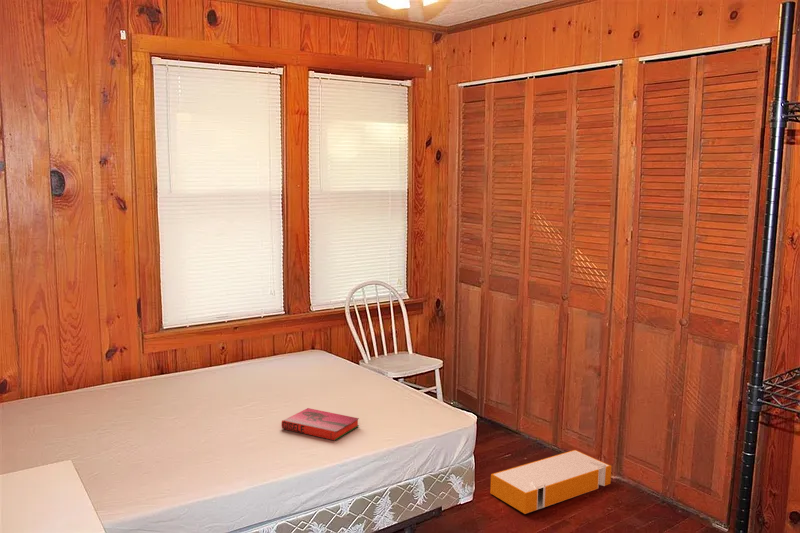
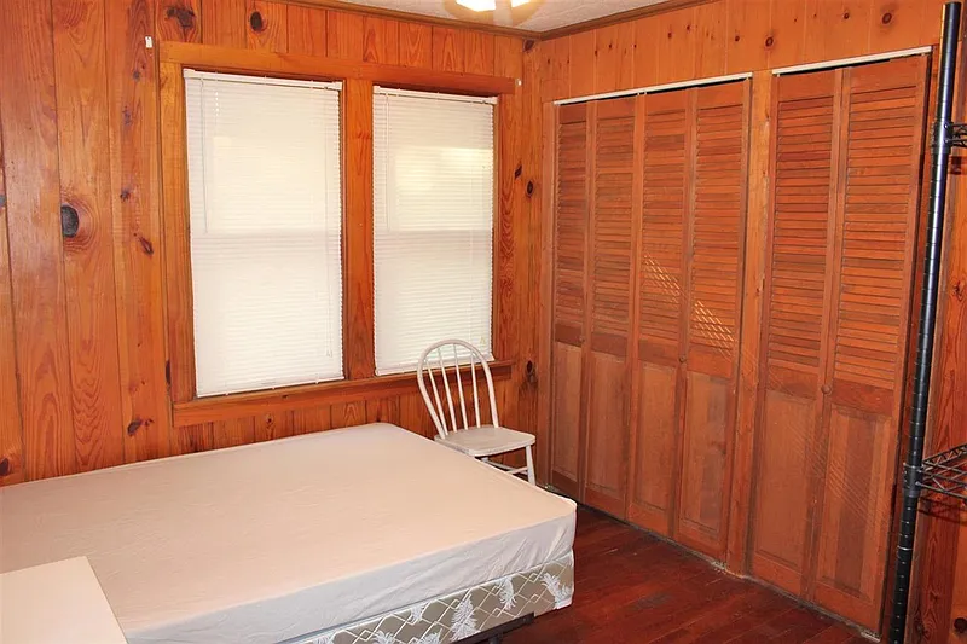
- hardback book (320, 423)
- storage bin (552, 477)
